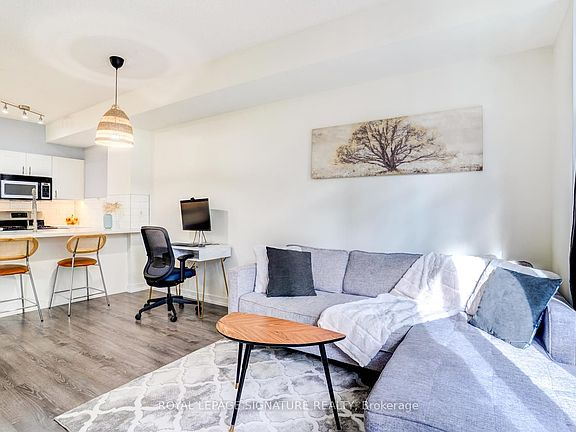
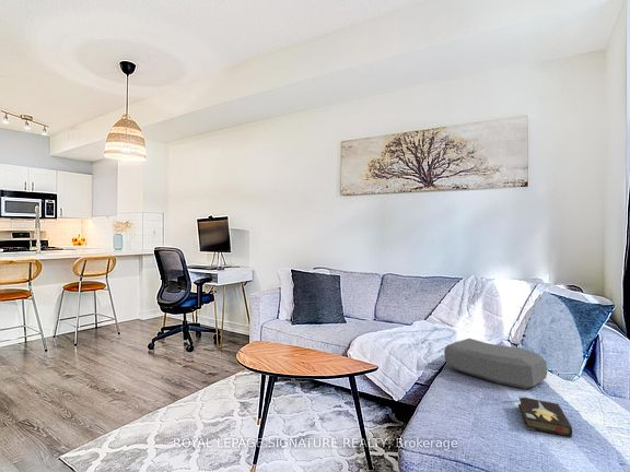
+ cushion (492, 361)
+ hardback book (542, 414)
